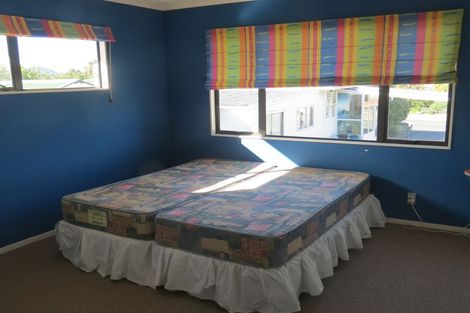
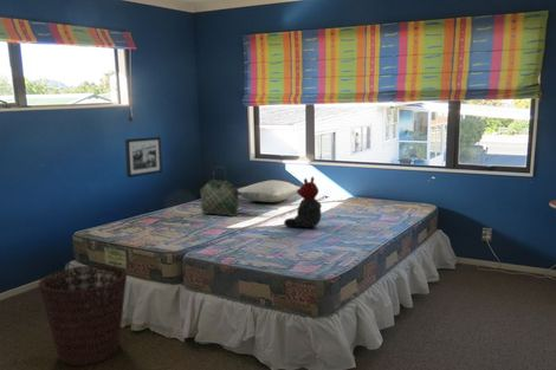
+ basket (86, 314)
+ picture frame (143, 156)
+ pillow (267, 190)
+ tote bag (218, 190)
+ teddy bear (303, 201)
